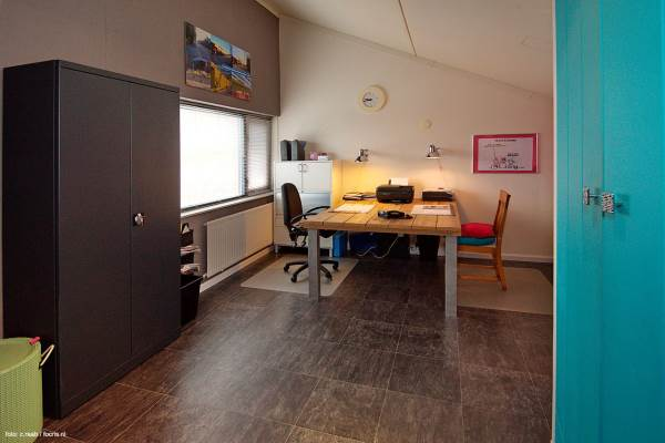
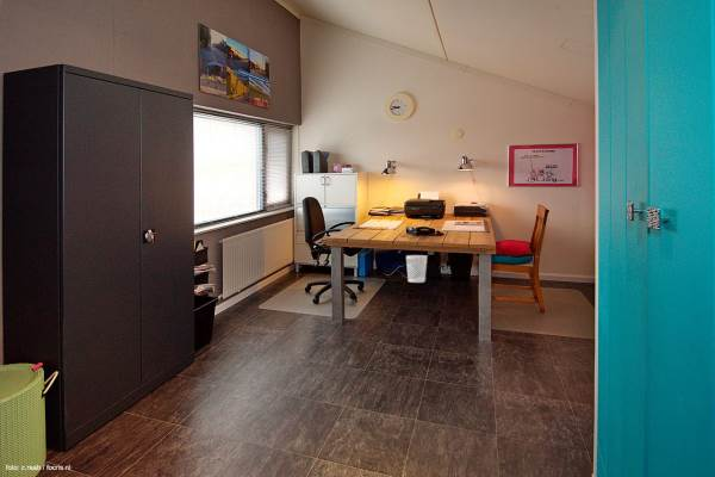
+ wastebasket (416, 268)
